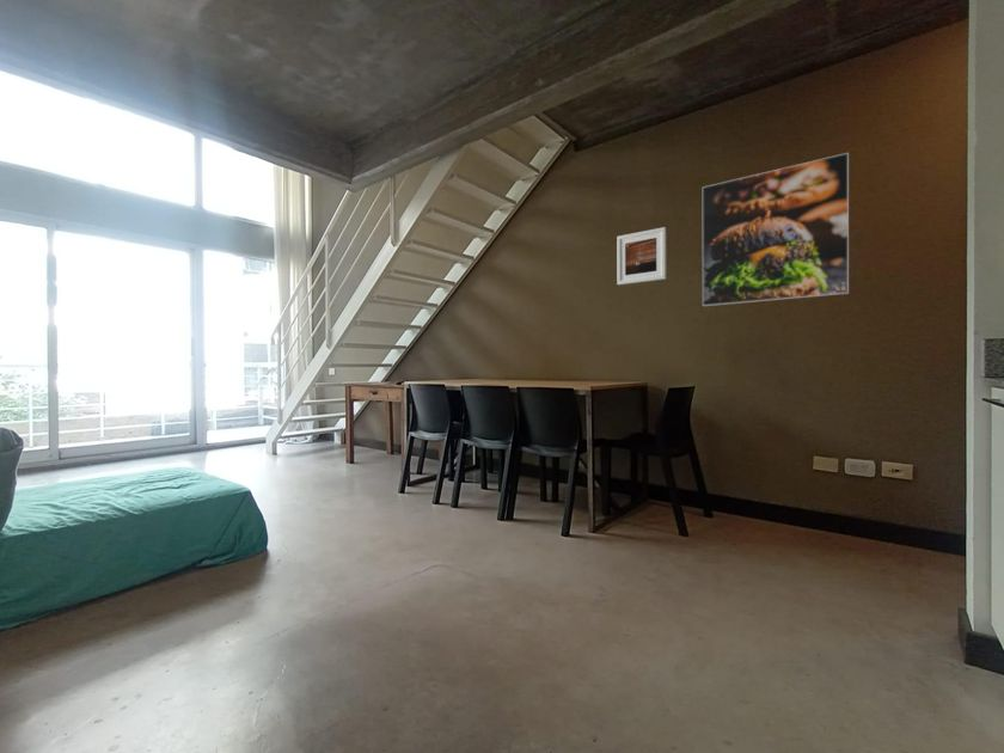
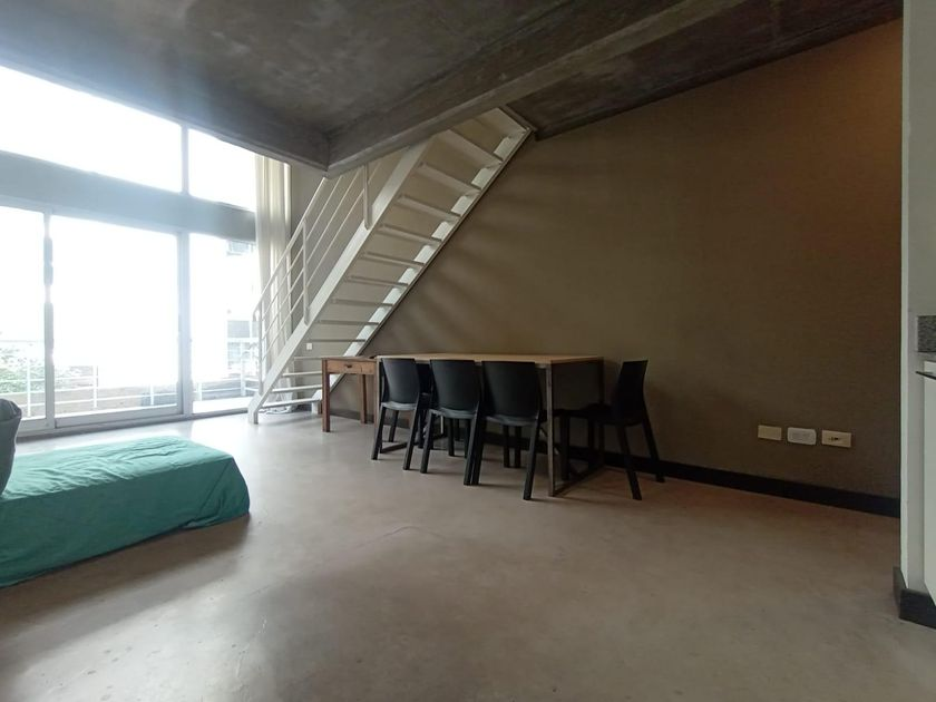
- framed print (770, 235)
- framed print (641, 257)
